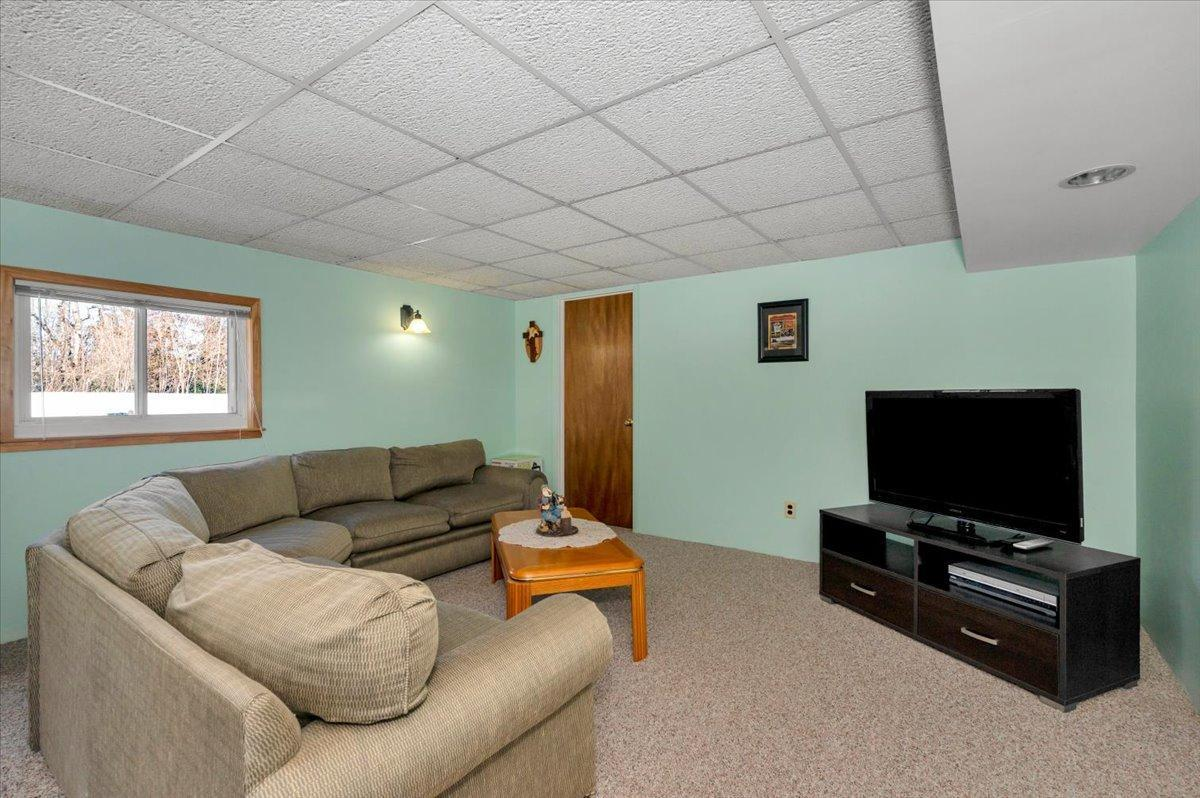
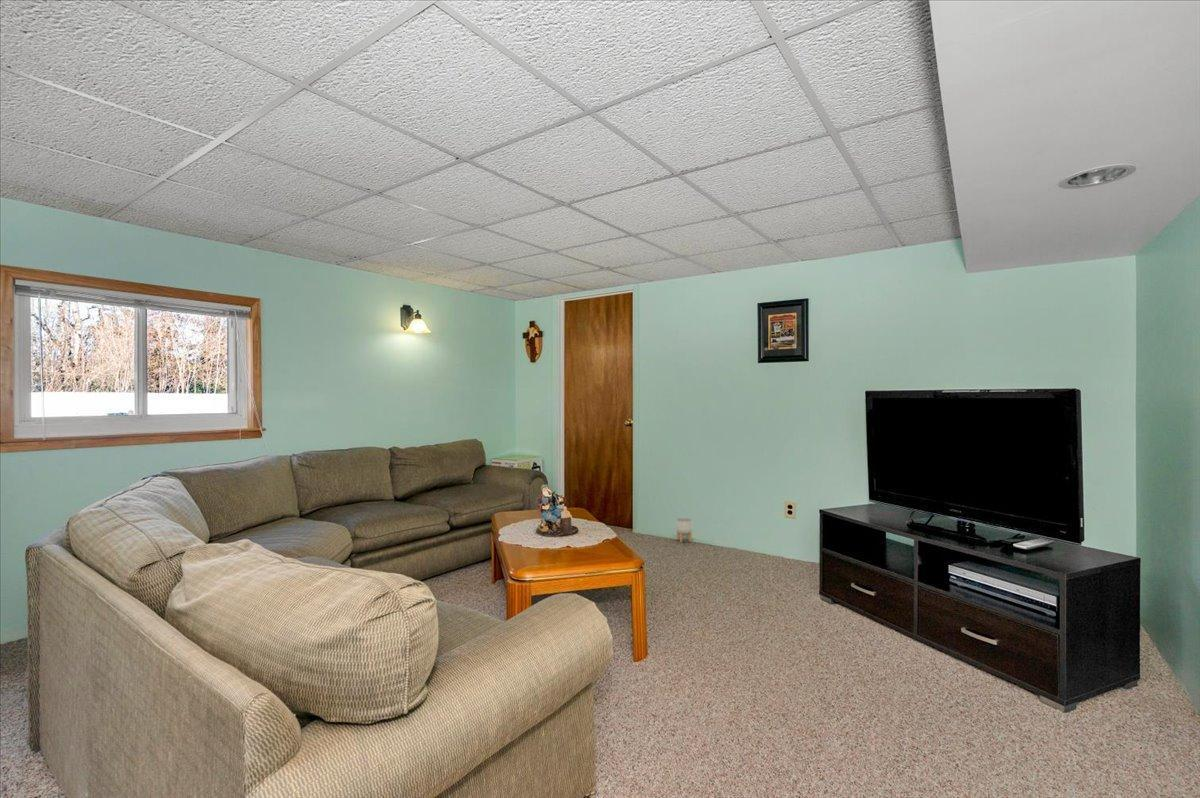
+ planter (684, 530)
